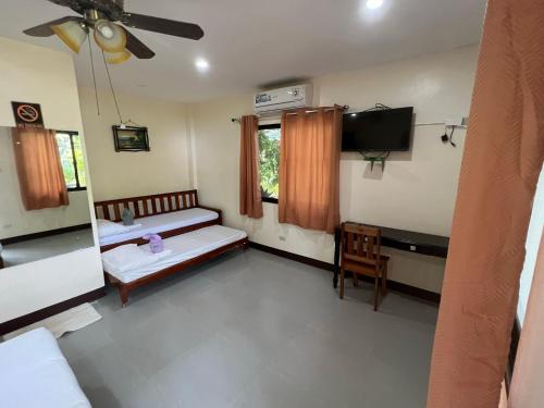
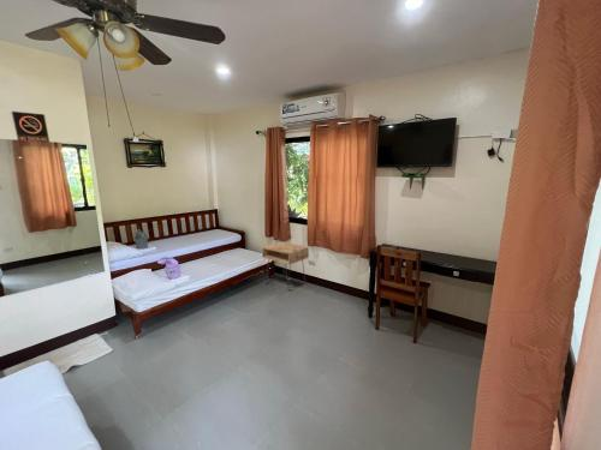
+ nightstand (285, 263)
